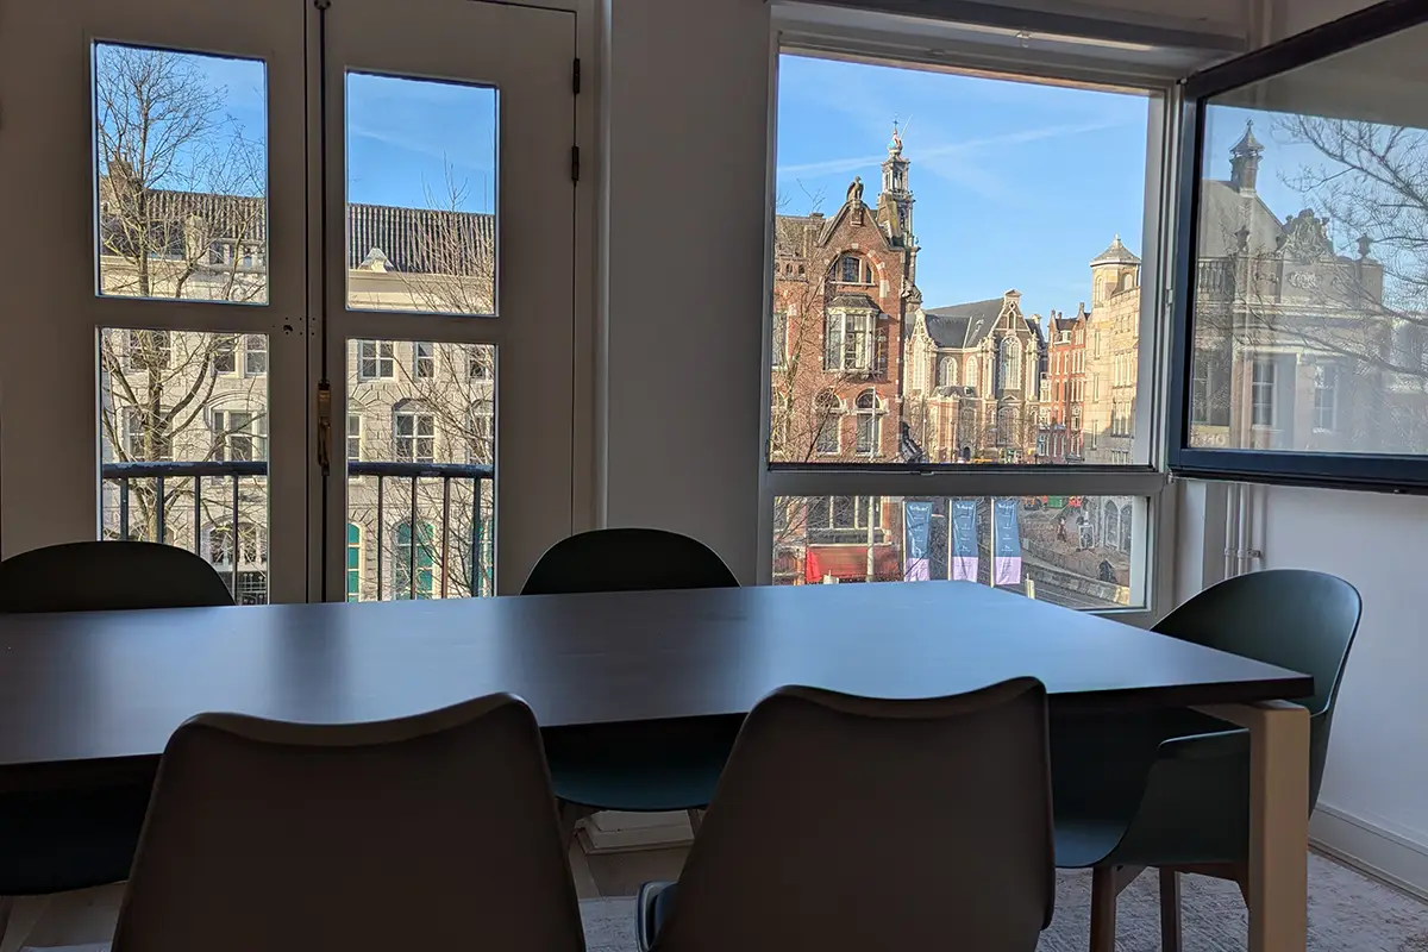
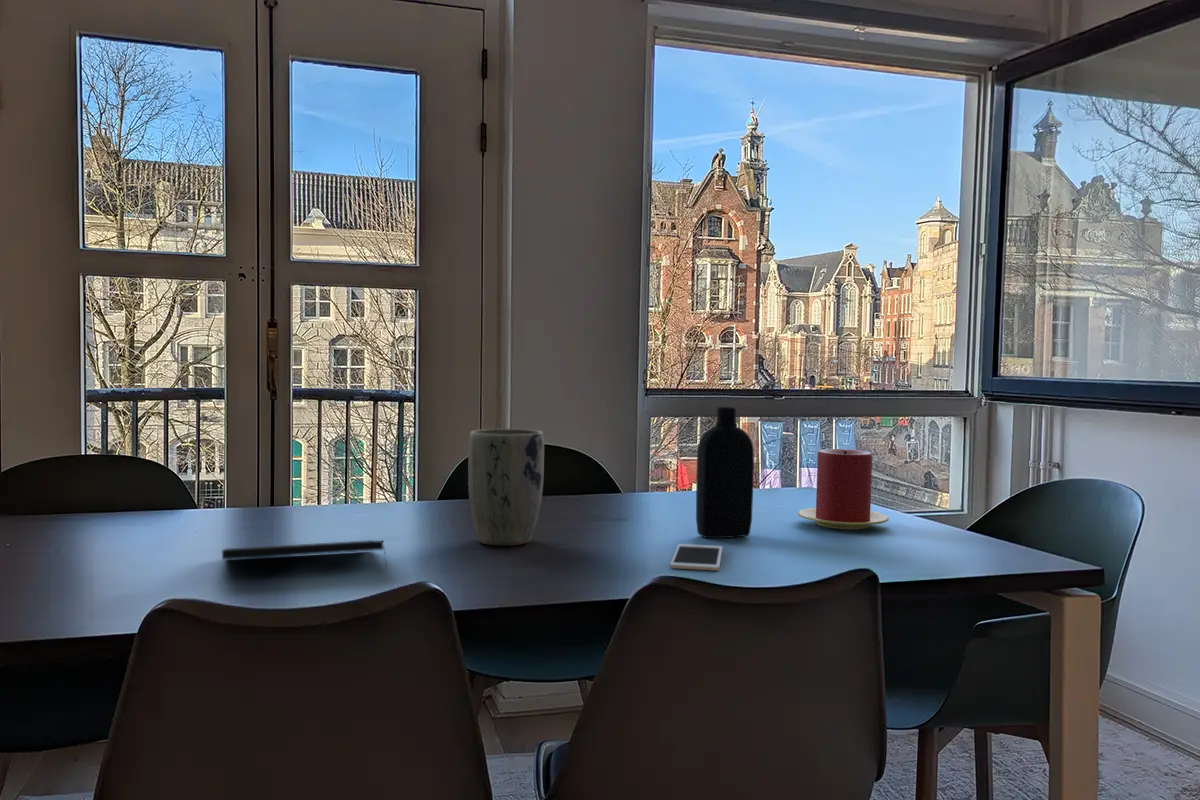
+ cell phone (697, 556)
+ candle (843, 487)
+ plant pot (506, 486)
+ notepad (302, 549)
+ bottle (725, 471)
